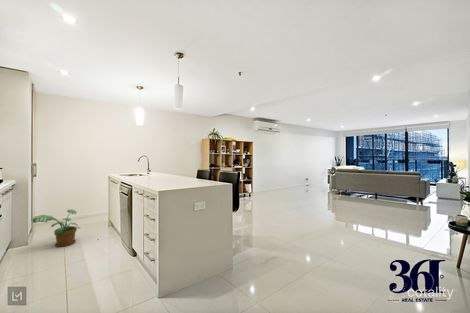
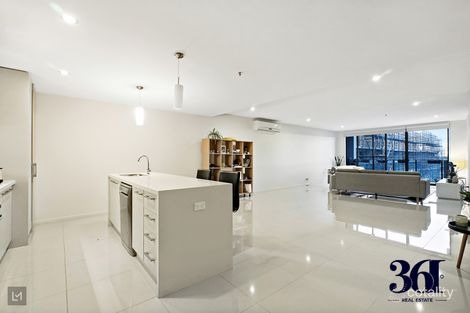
- potted plant (59, 228)
